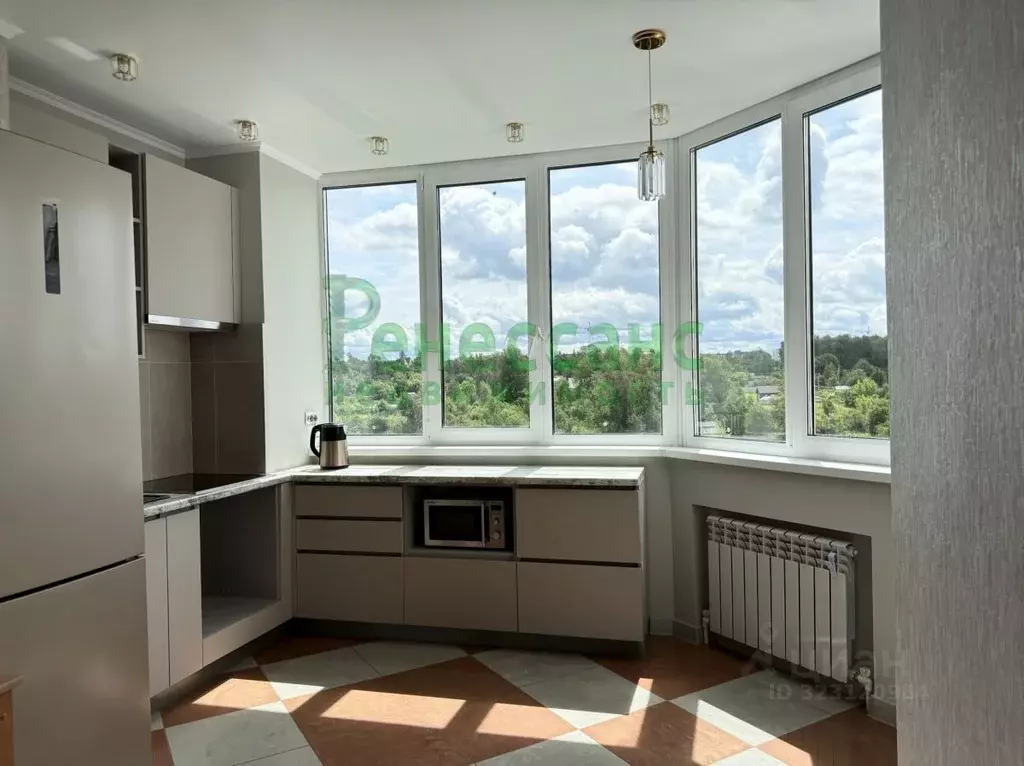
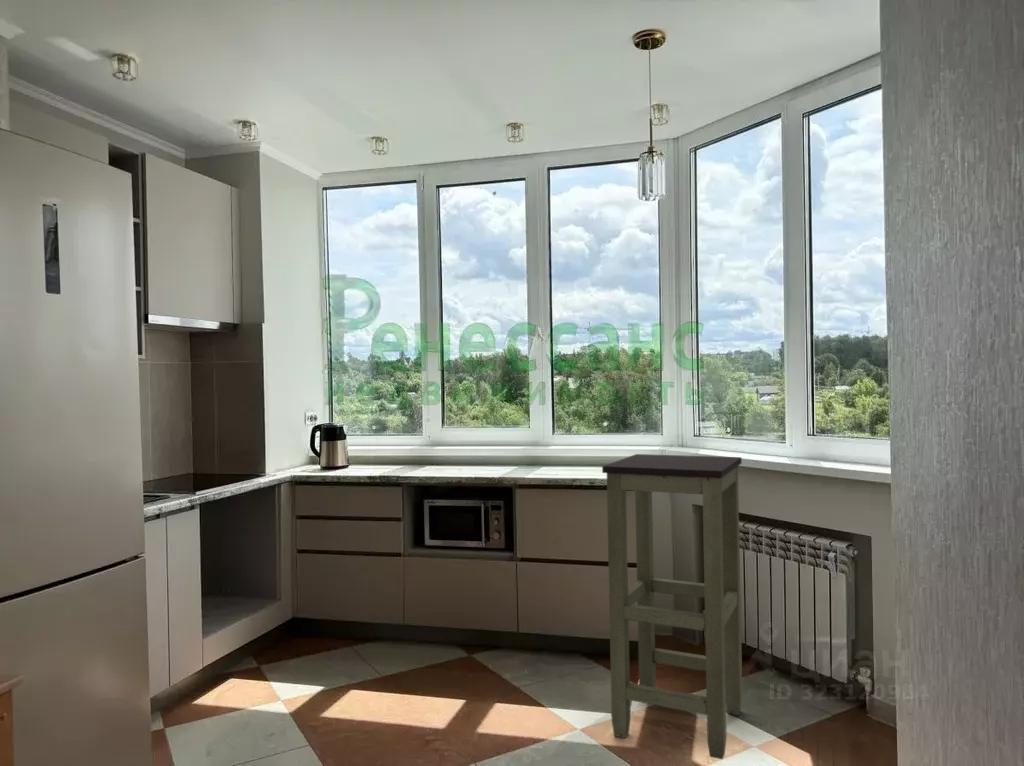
+ bar stool (676, 592)
